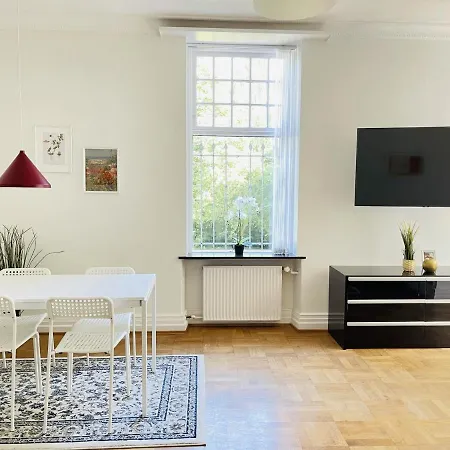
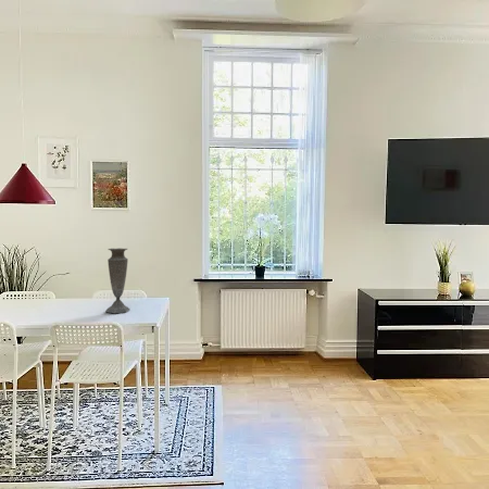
+ vase (117, 279)
